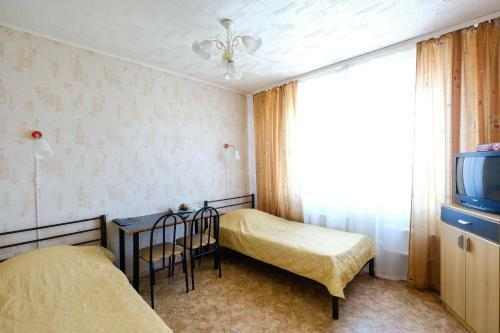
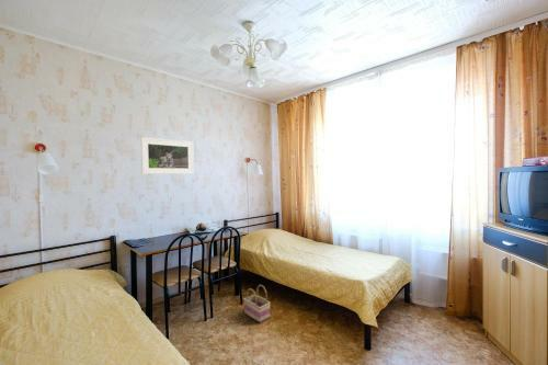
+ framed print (169, 157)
+ basket (256, 300)
